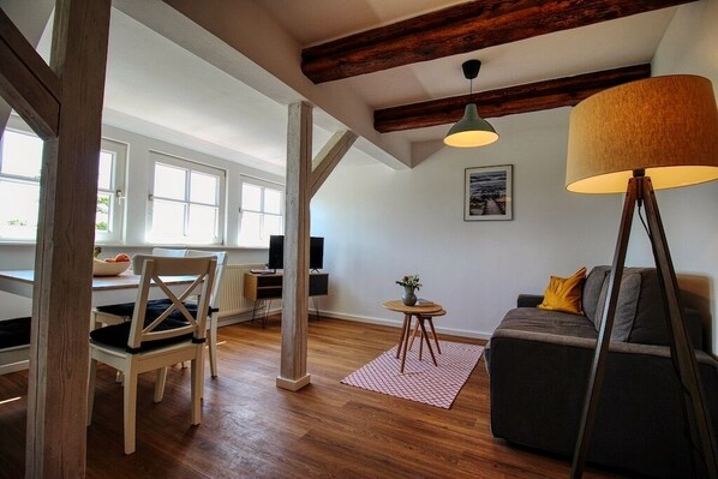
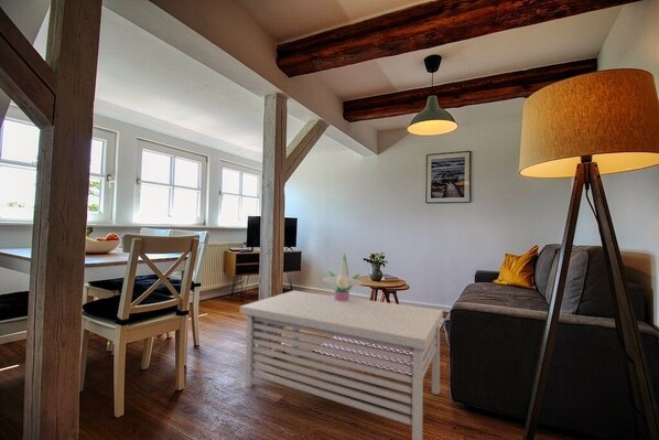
+ coffee table (341, 346)
+ potted flower (342, 275)
